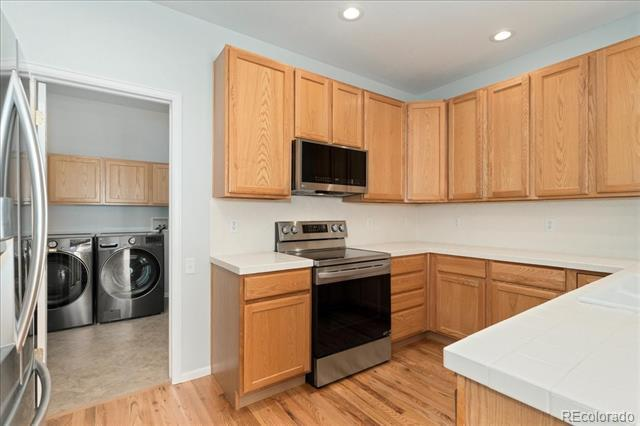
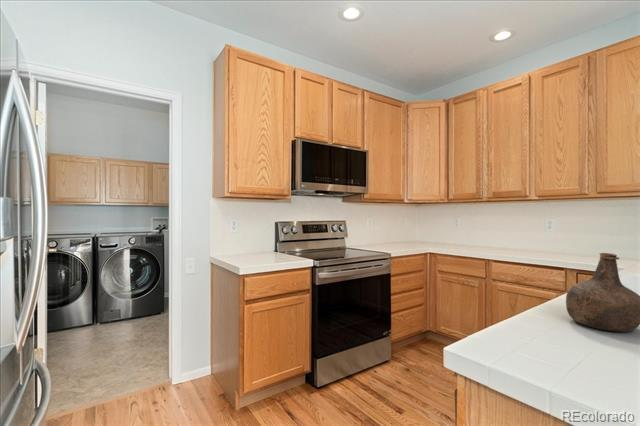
+ bottle (603, 288)
